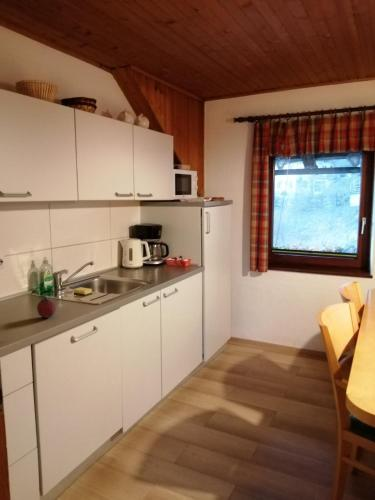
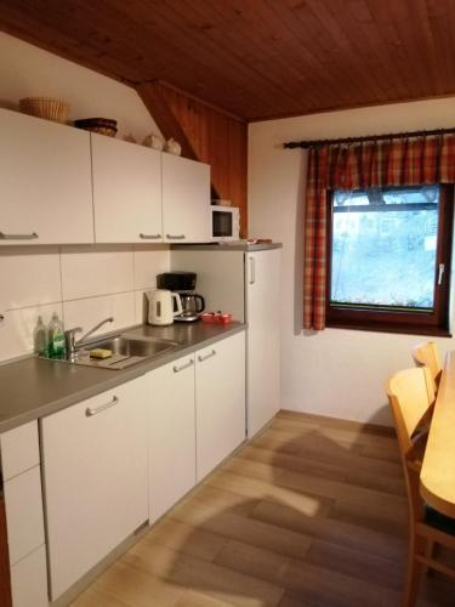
- fruit (45, 306)
